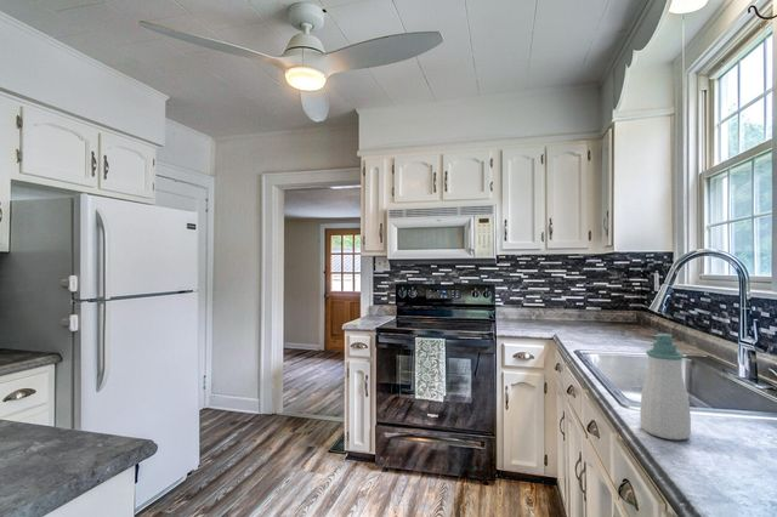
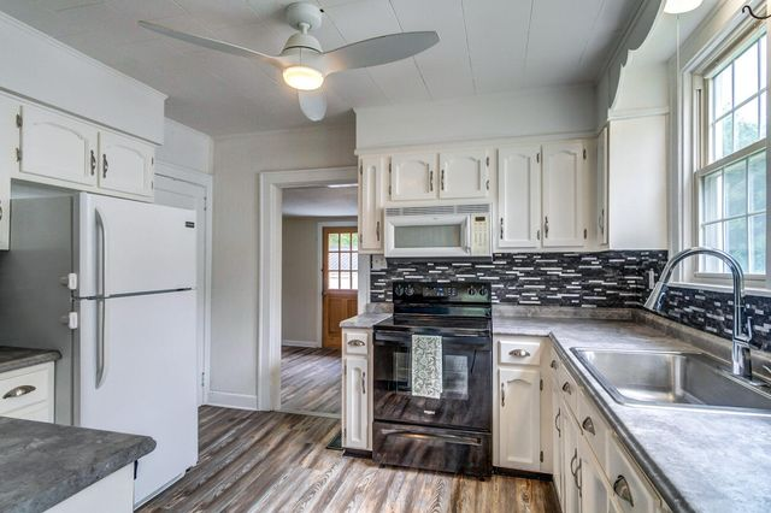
- soap bottle (664, 382)
